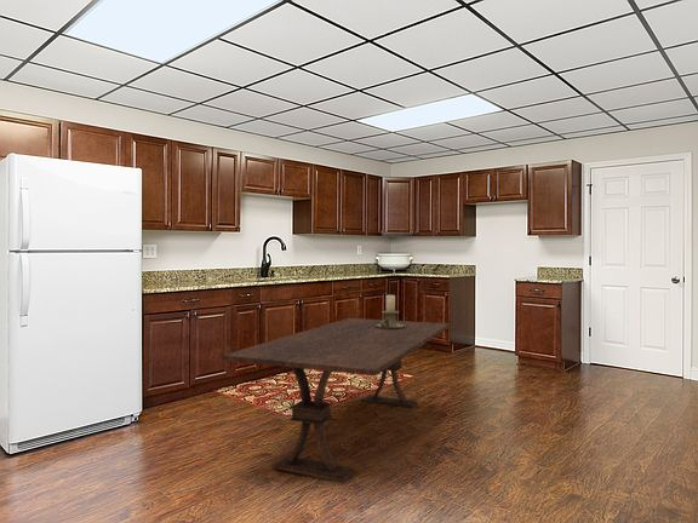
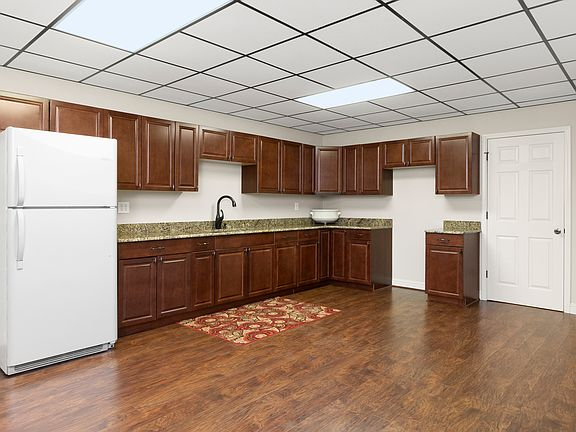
- dining table (357, 373)
- candle holder (390, 310)
